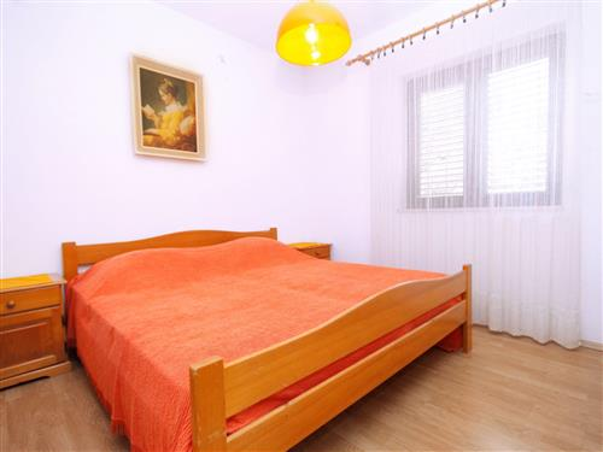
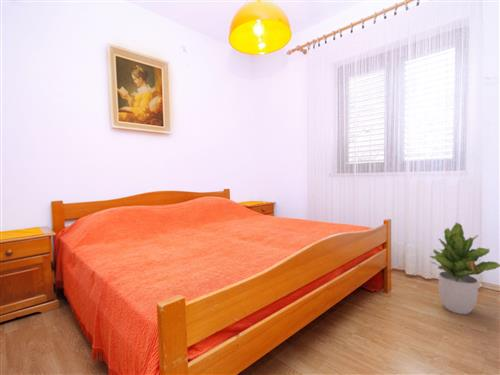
+ potted plant (458, 267)
